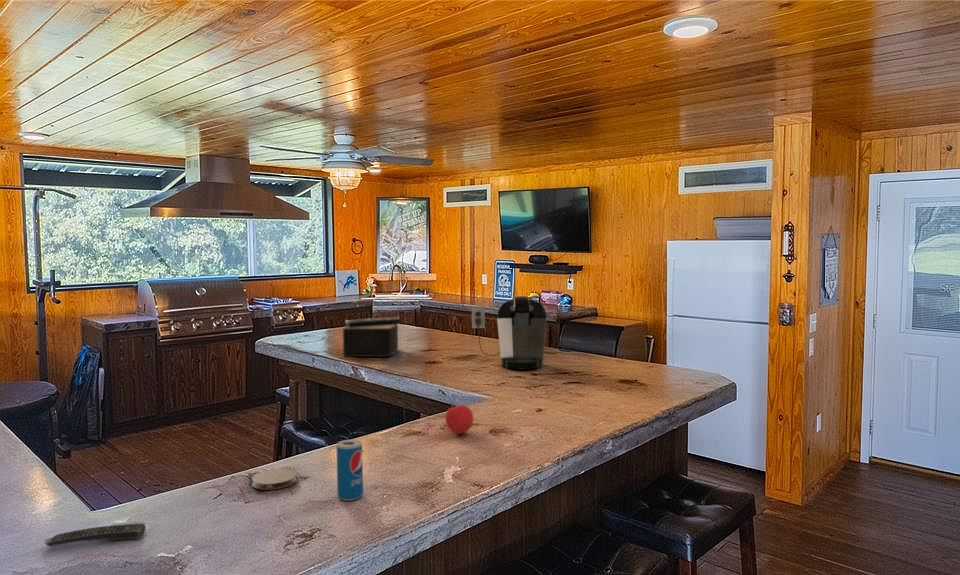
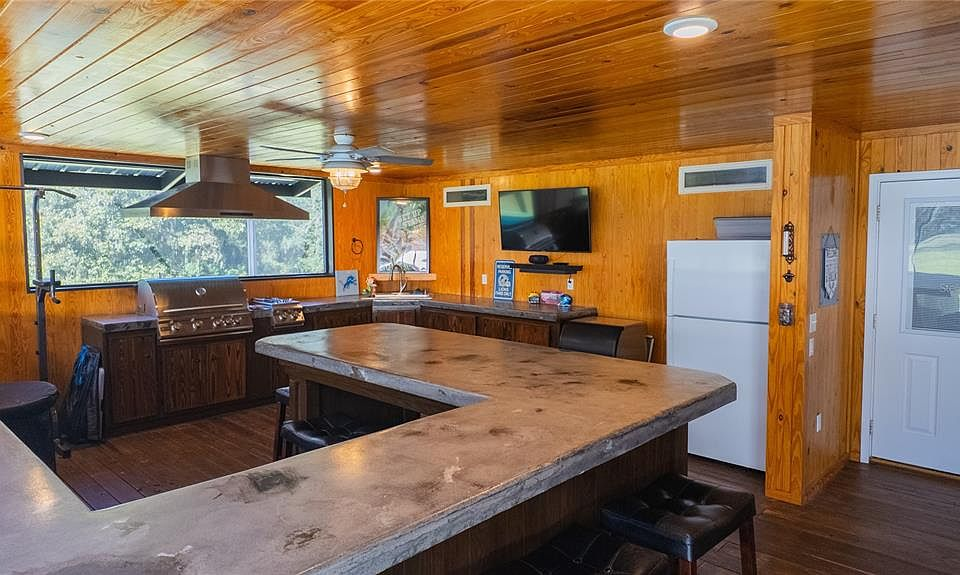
- beverage can (349, 469)
- coffee maker (508, 330)
- remote control (95, 535)
- speaker (372, 335)
- fruit (459, 419)
- coaster (274, 478)
